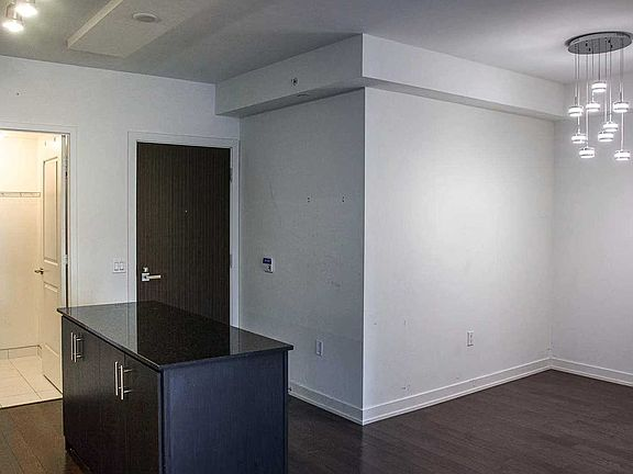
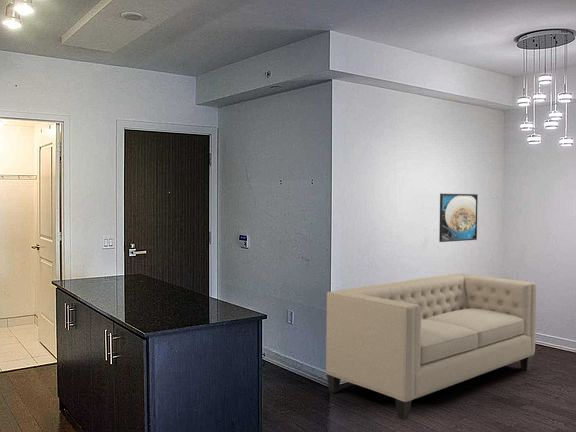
+ sofa (437, 333)
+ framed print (459, 217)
